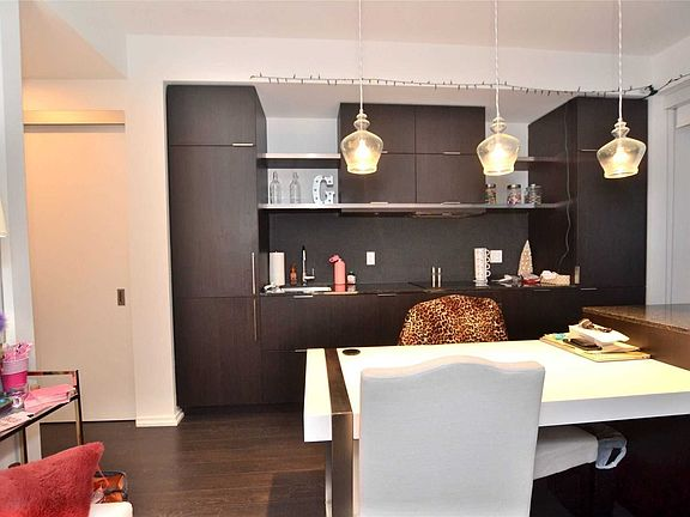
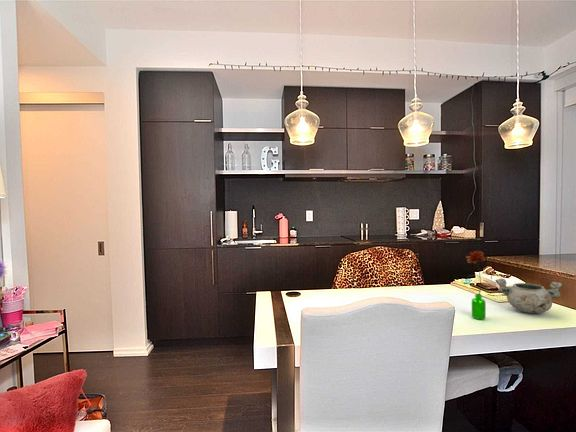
+ decorative bowl (527, 295)
+ flower (480, 284)
